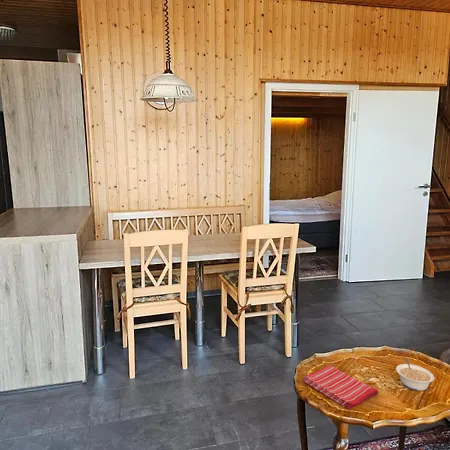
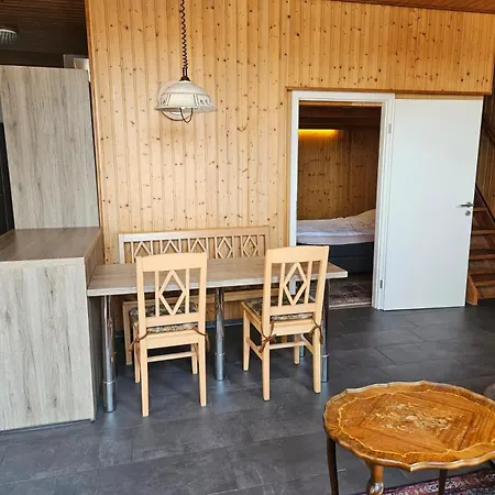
- dish towel (339, 384)
- legume (413, 376)
